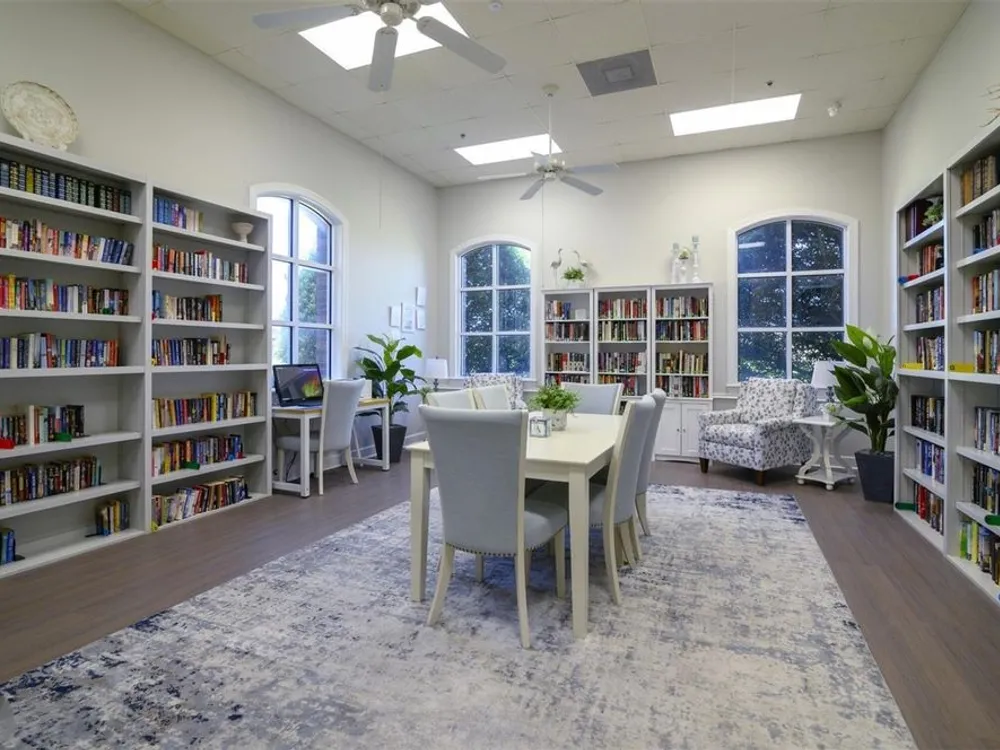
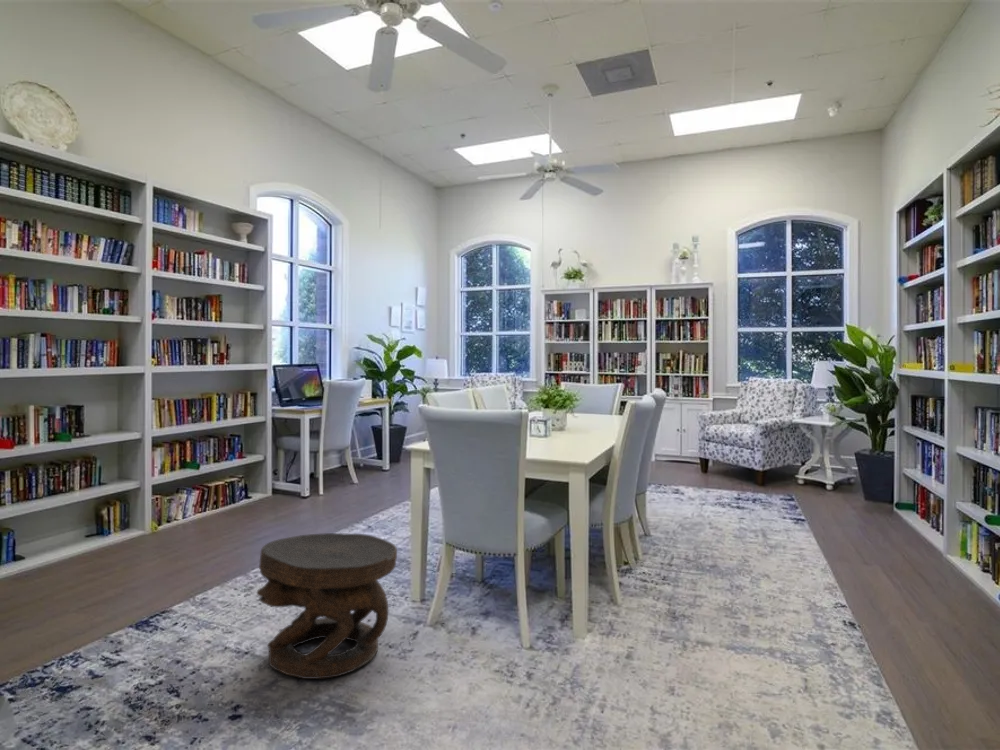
+ side table (325, 598)
